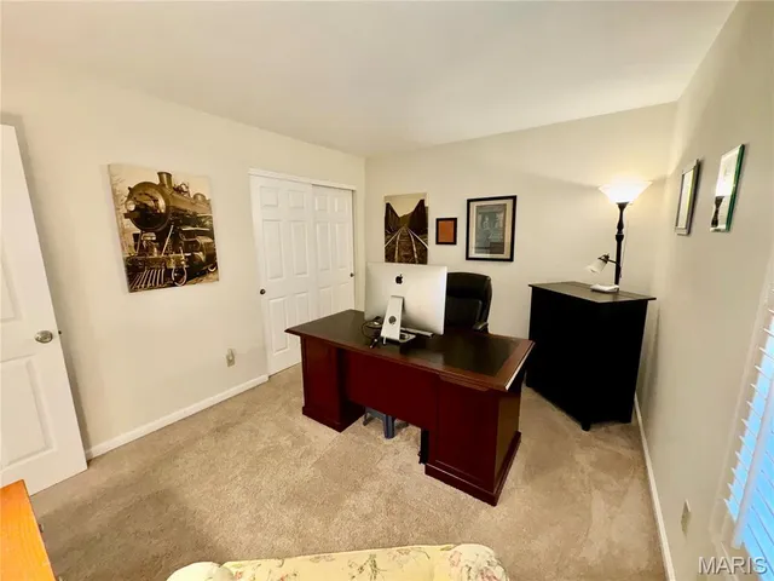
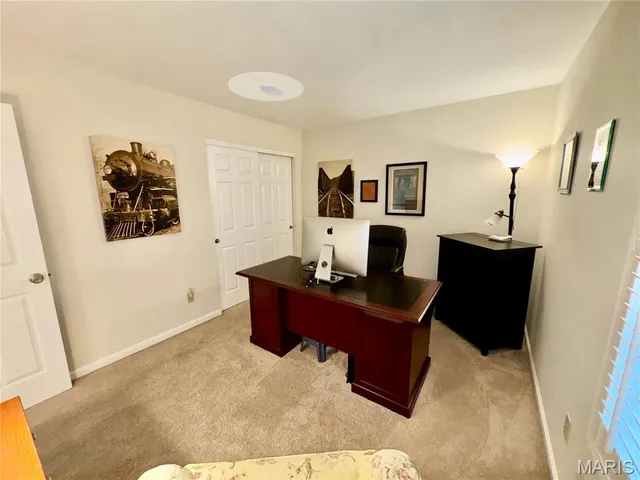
+ ceiling light (266, 84)
